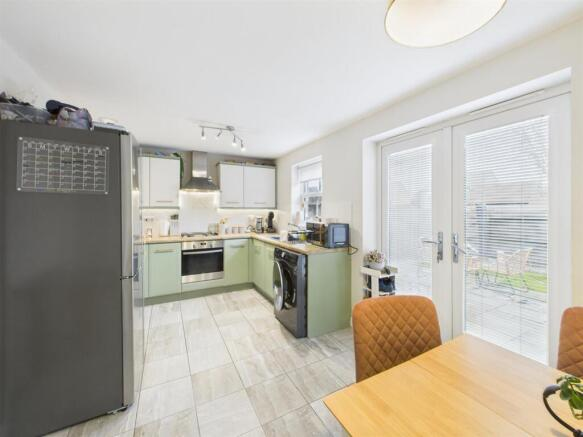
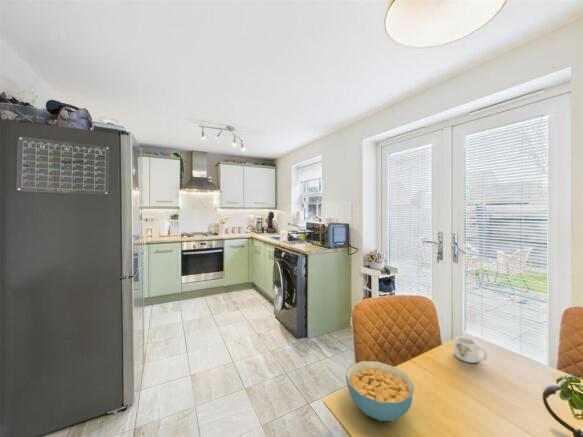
+ cereal bowl (378, 395)
+ mug (470, 350)
